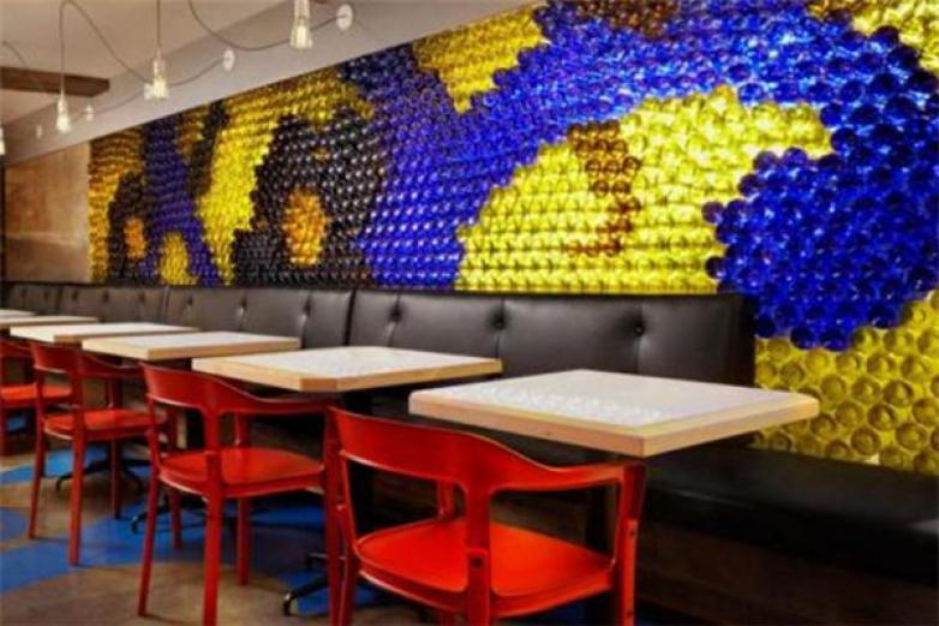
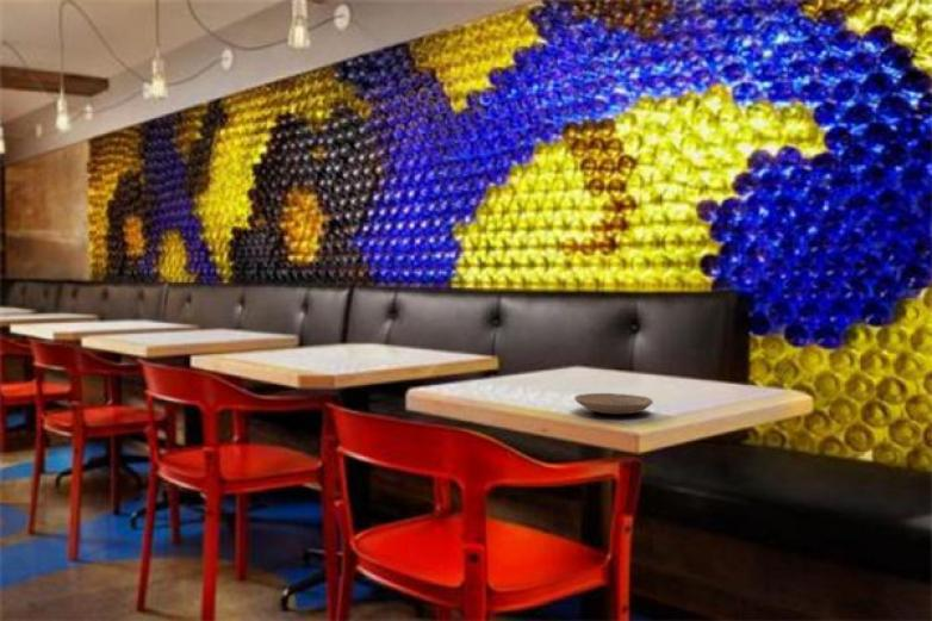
+ plate (613, 404)
